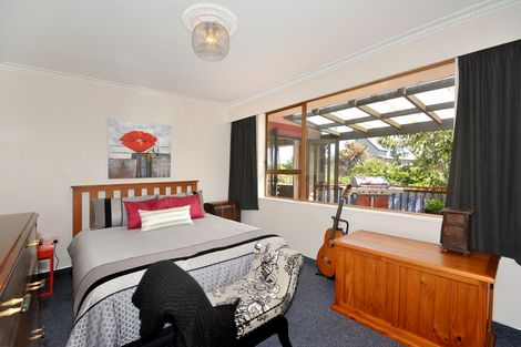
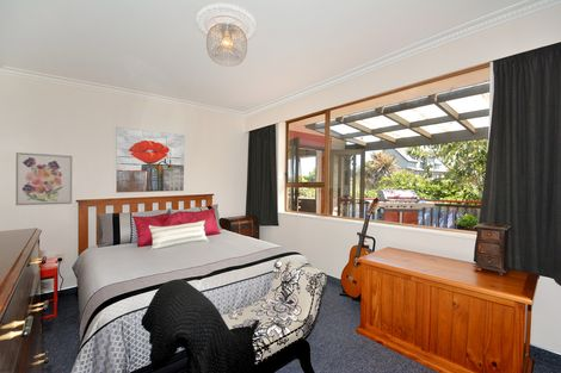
+ wall art (45, 179)
